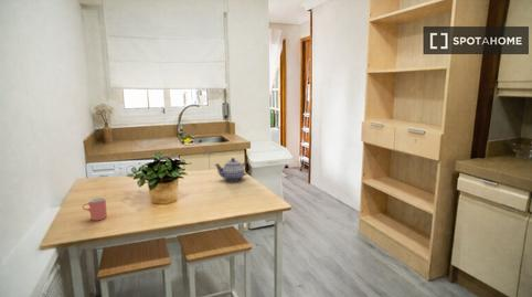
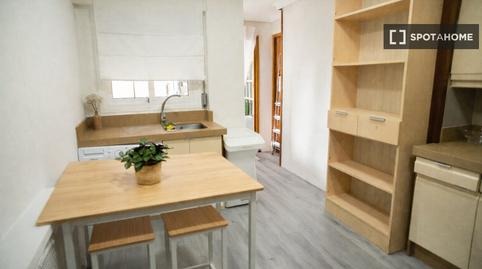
- cup (94, 209)
- teapot (233, 168)
